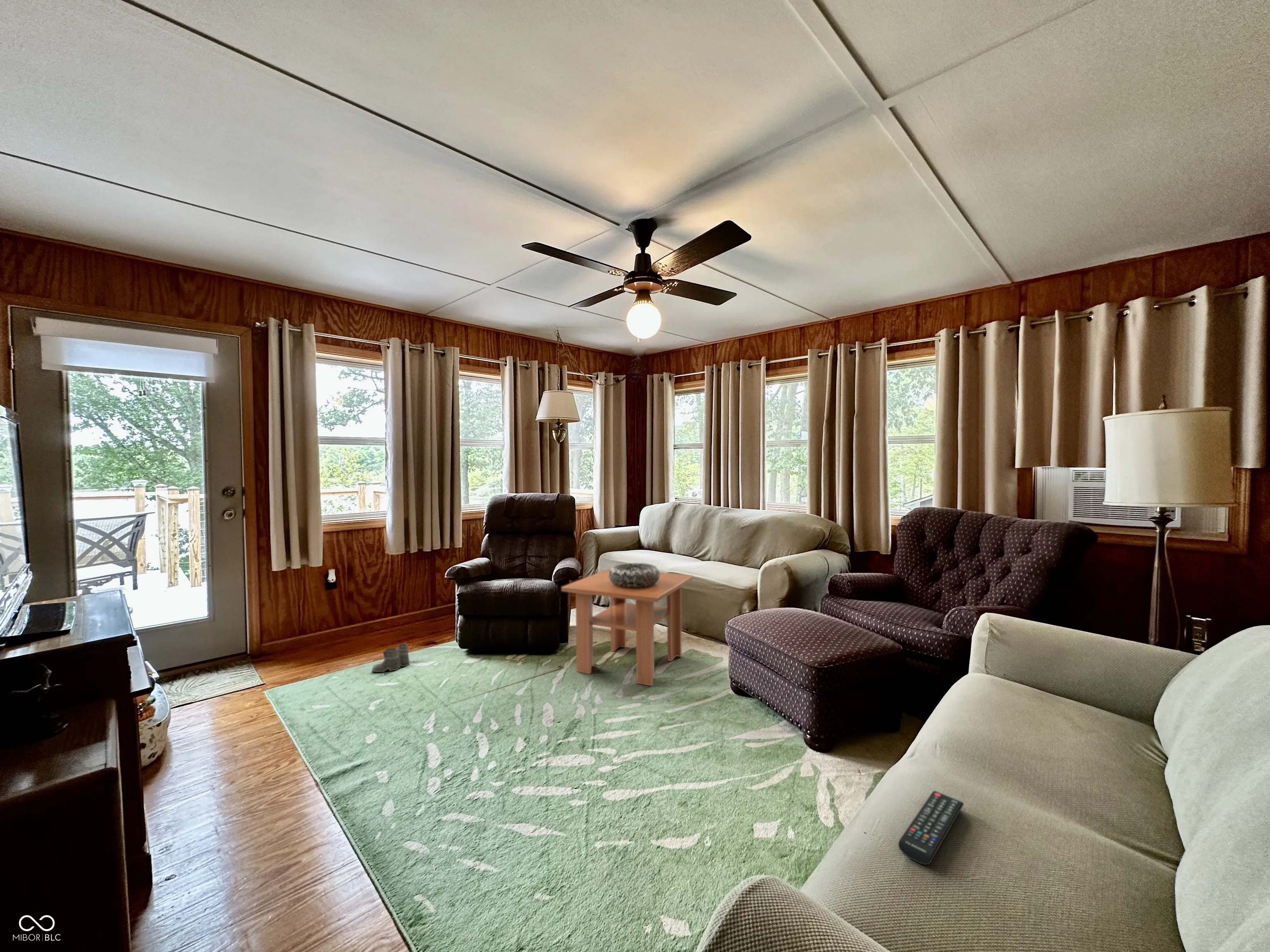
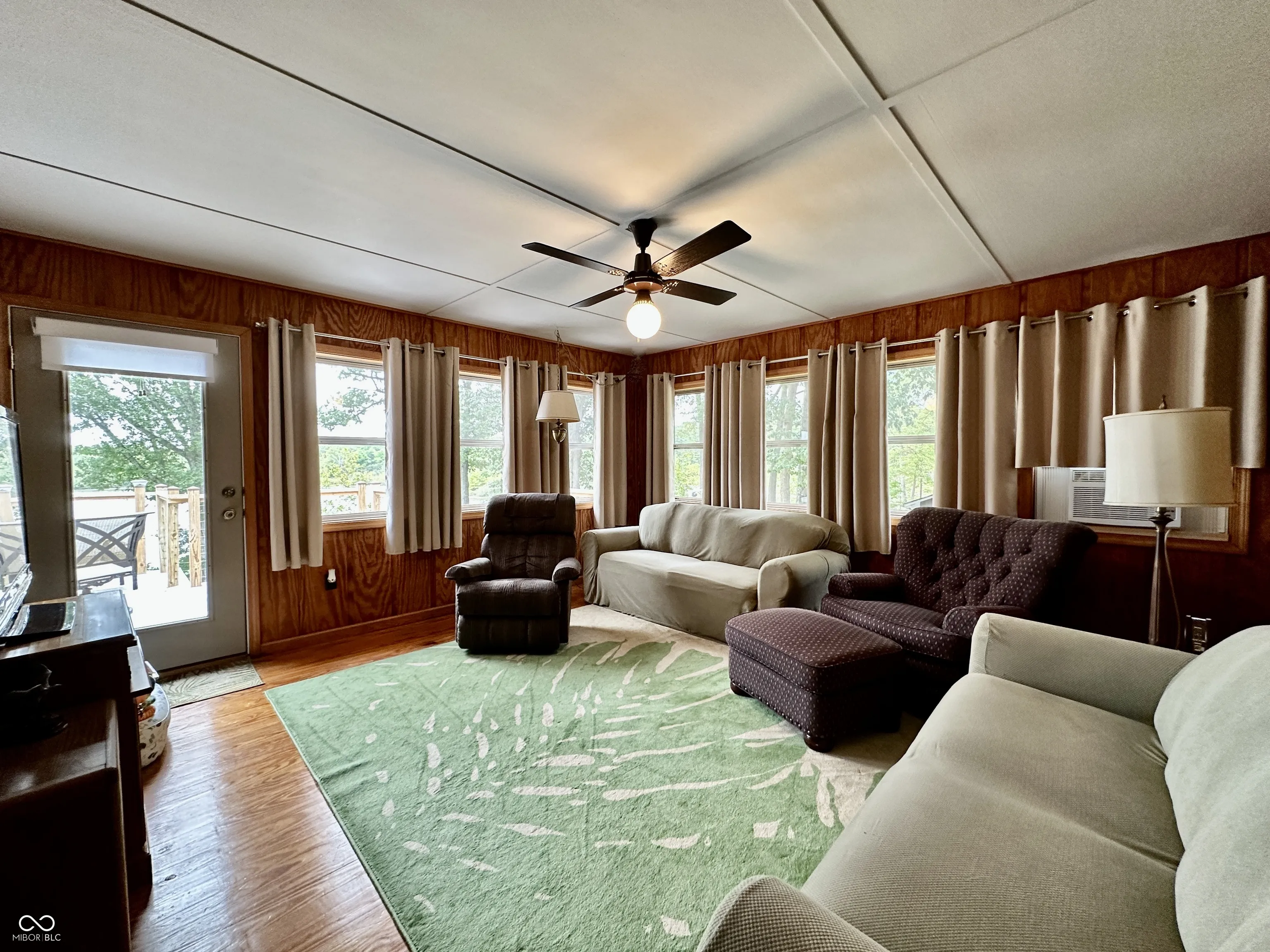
- coffee table (630, 622)
- remote control (933, 825)
- boots (394, 656)
- decorative bowl (634, 574)
